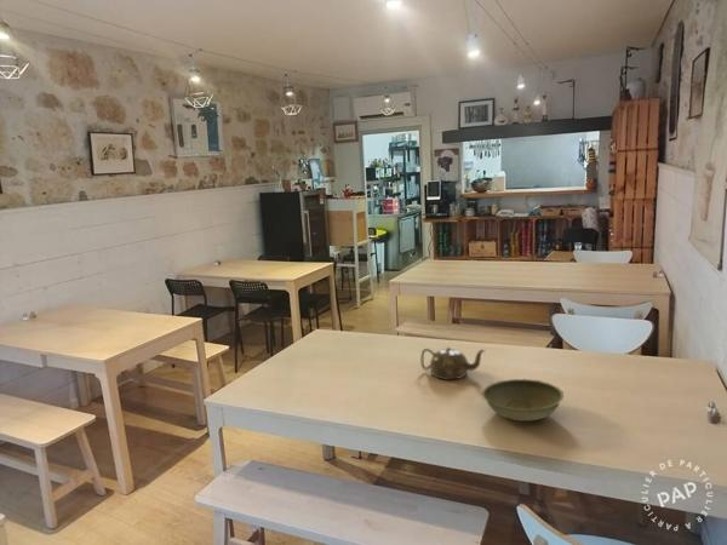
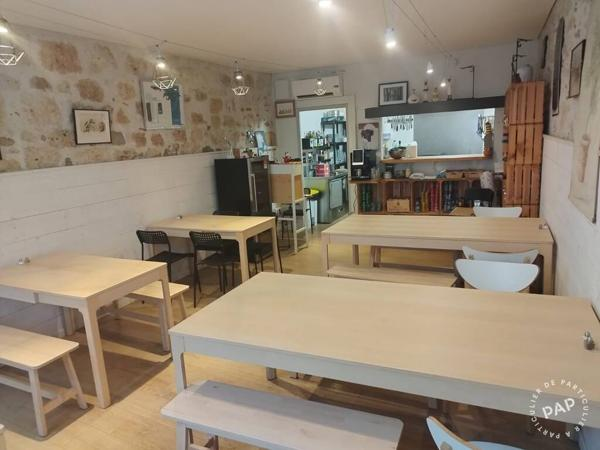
- teapot (452, 360)
- bowl (521, 402)
